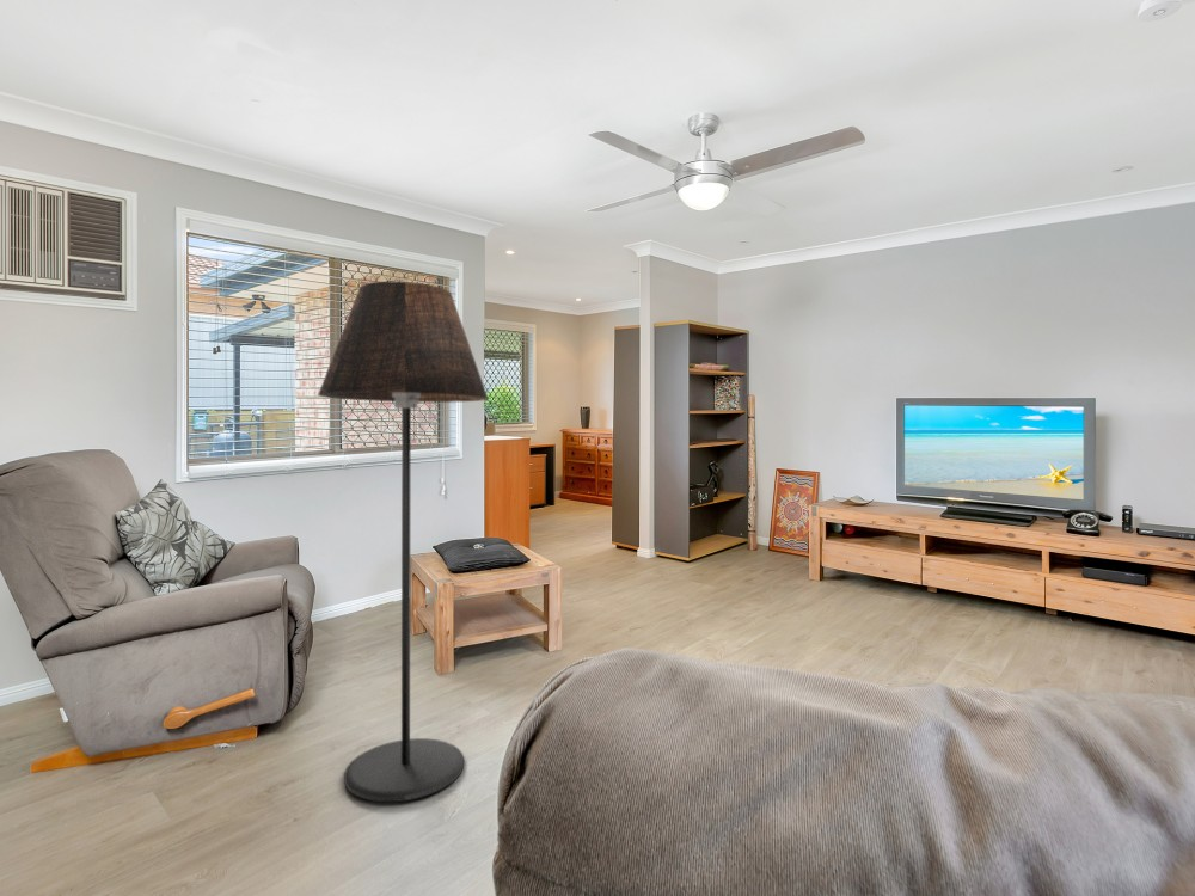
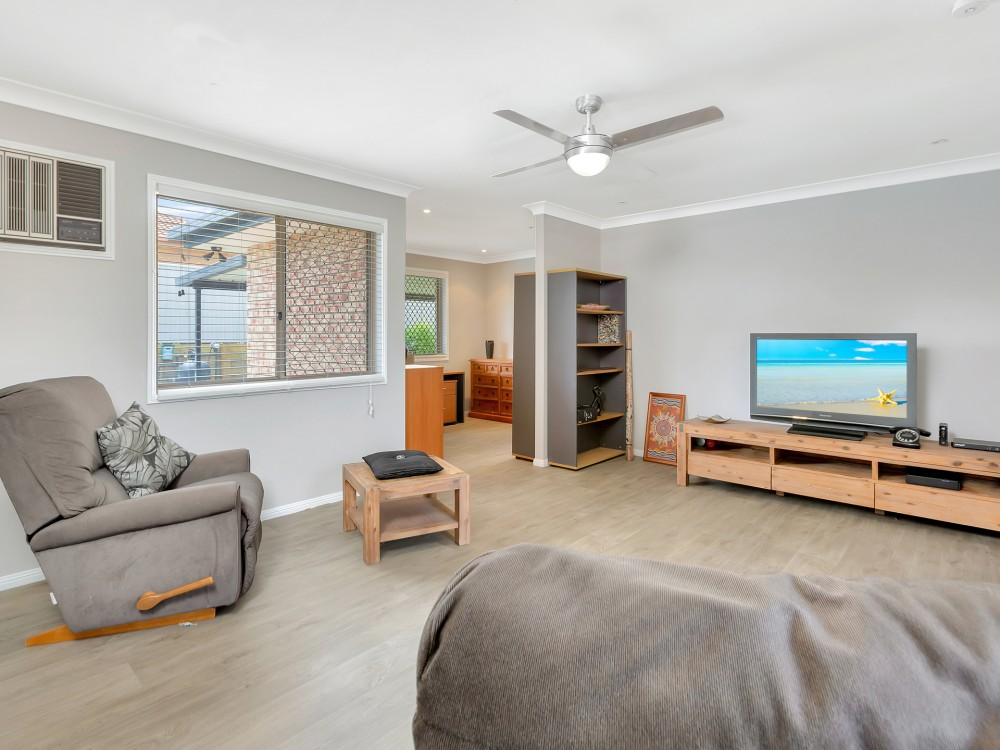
- floor lamp (405, 532)
